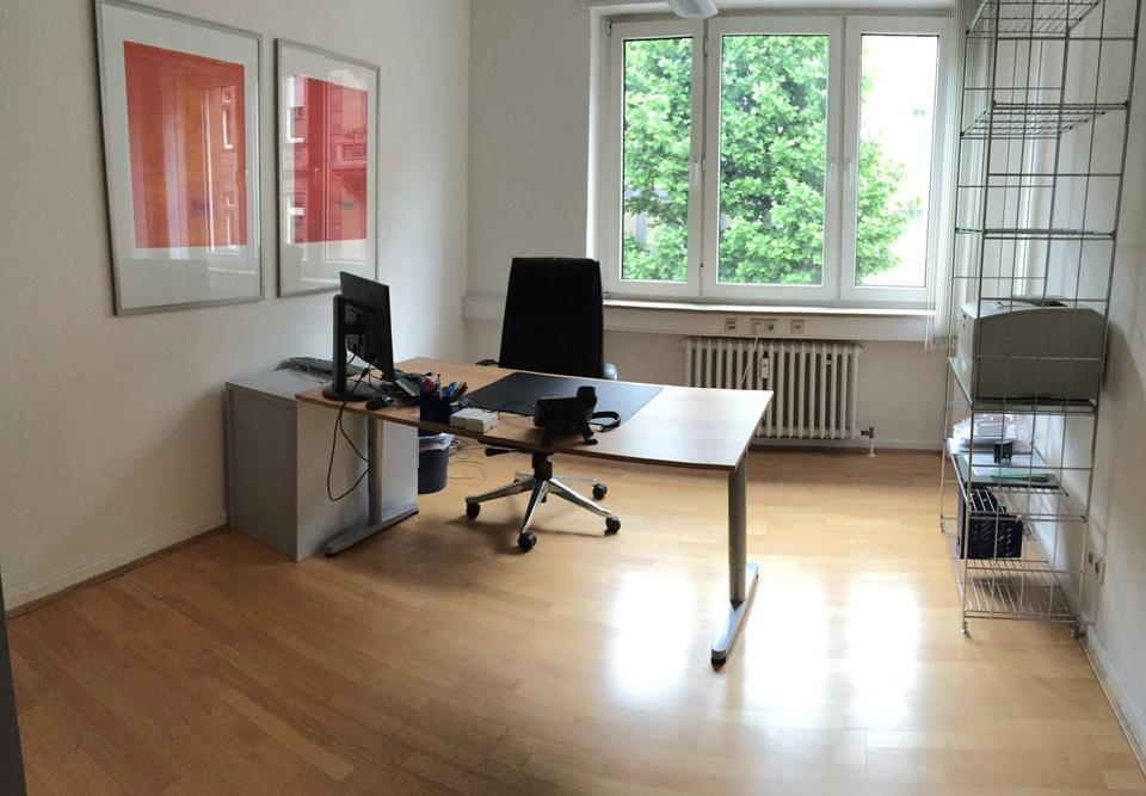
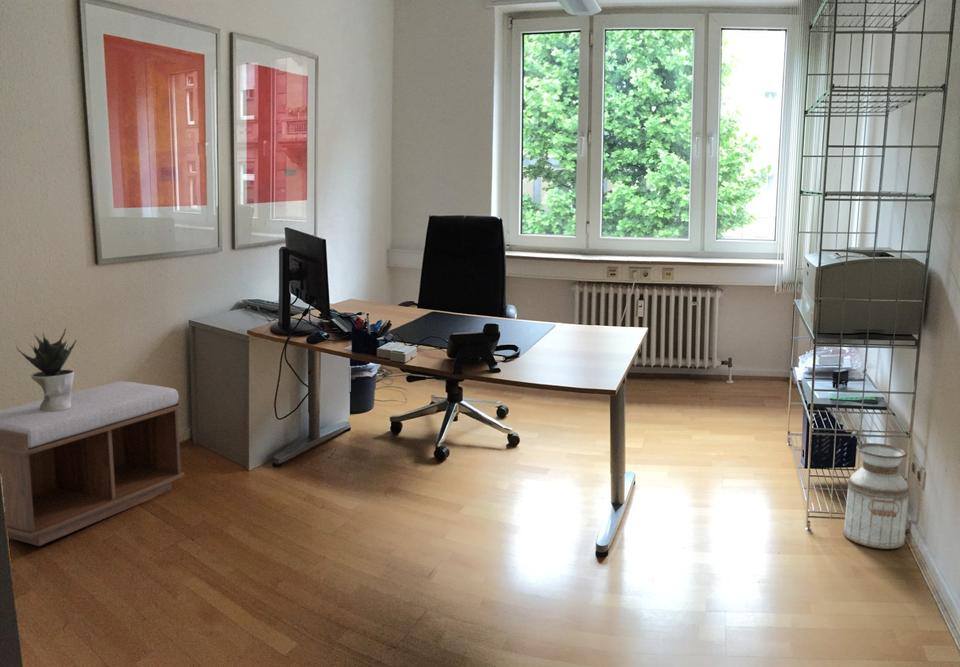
+ planter (877, 494)
+ bench (82, 454)
+ potted plant (50, 369)
